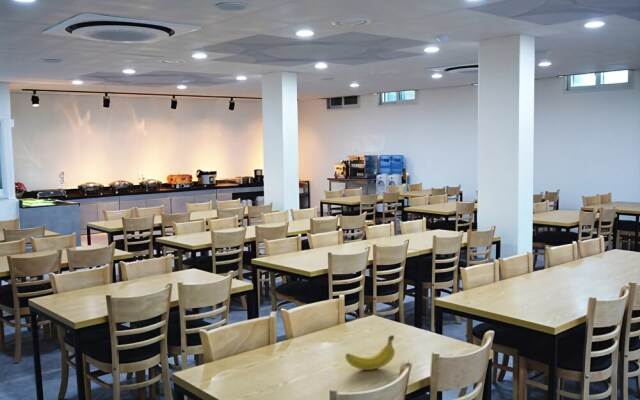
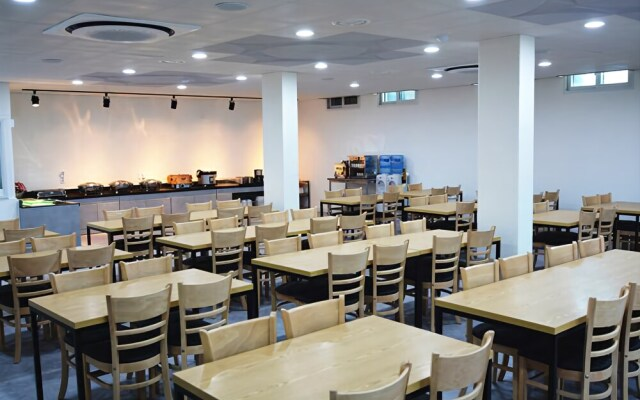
- fruit (372, 356)
